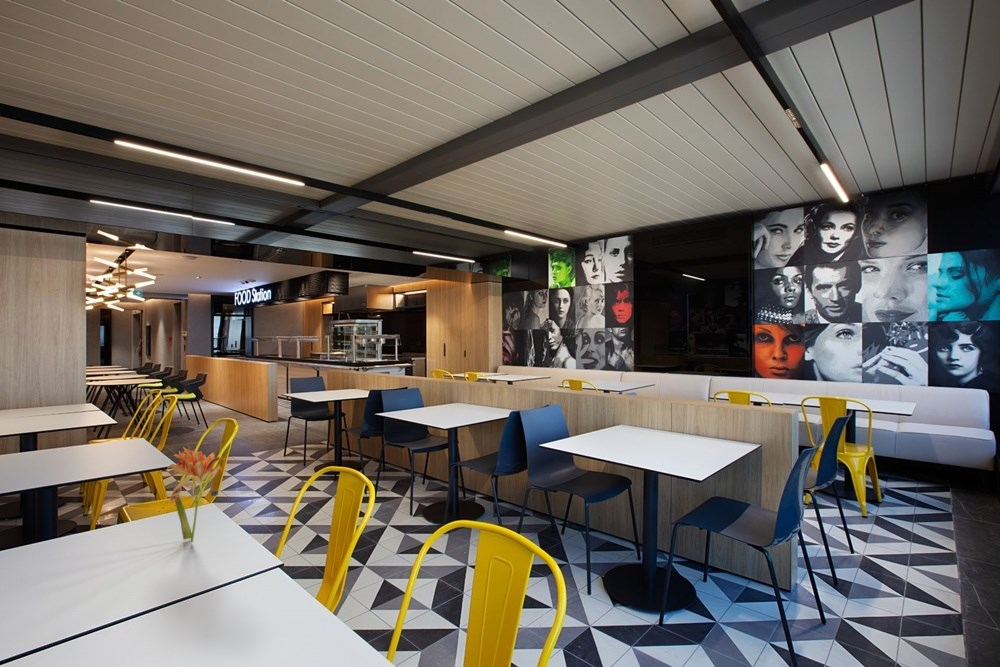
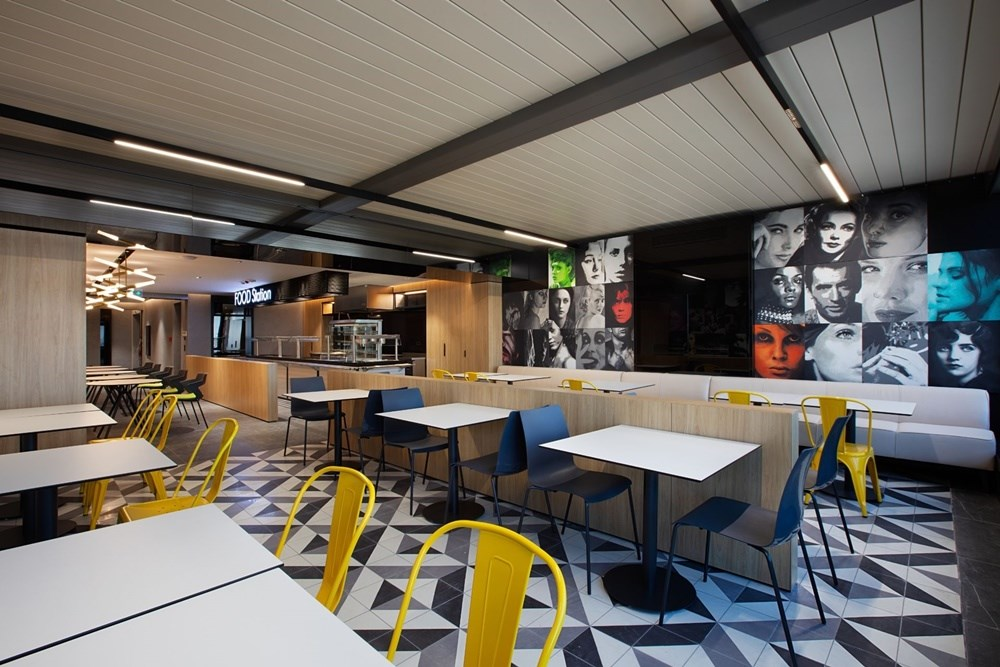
- flower (193, 493)
